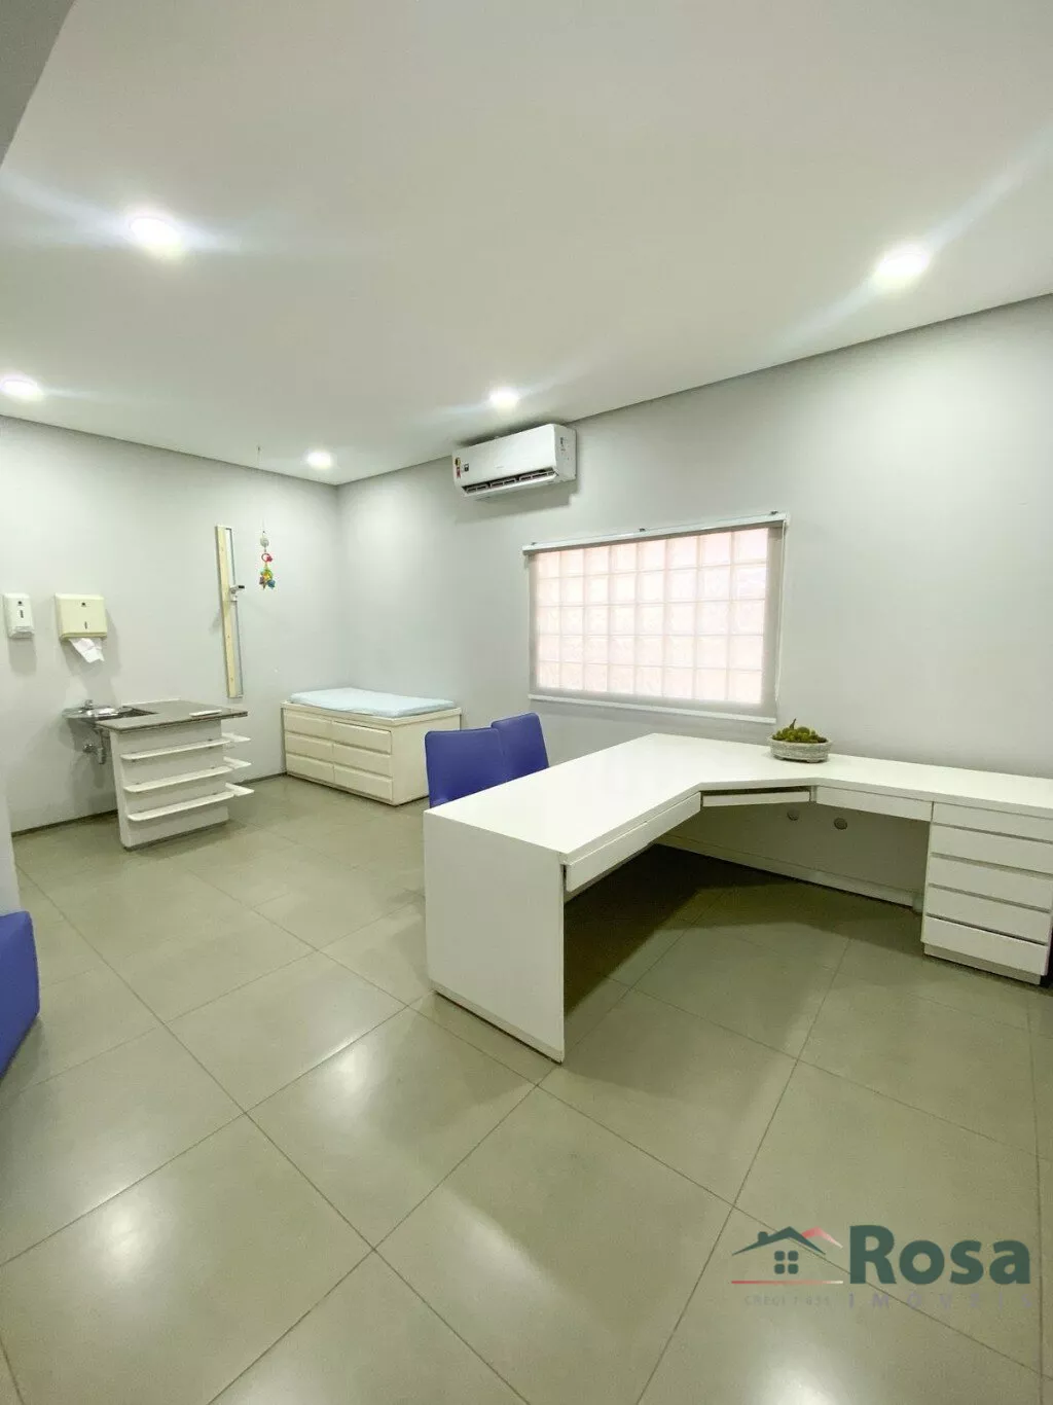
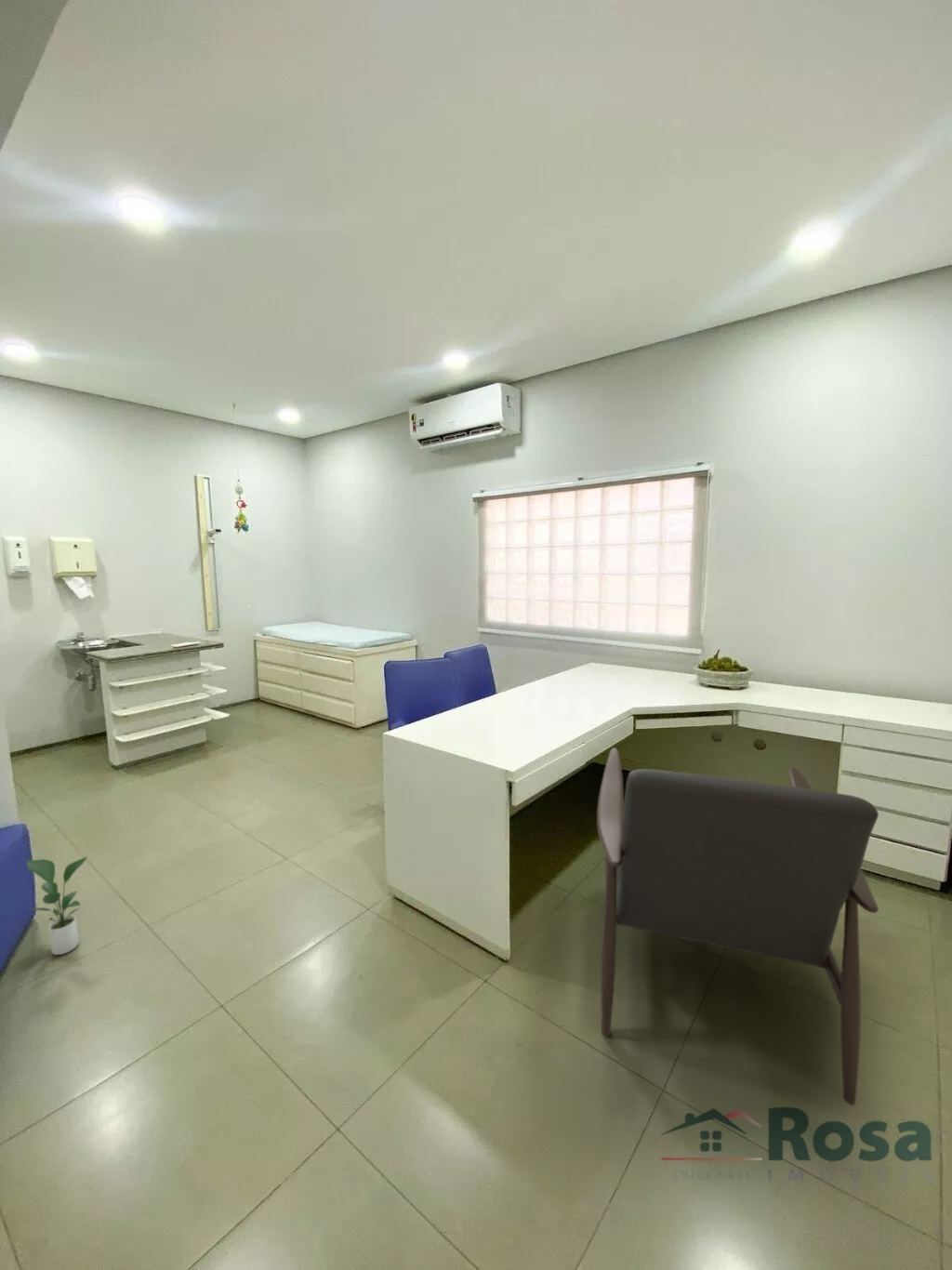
+ potted plant (59, 905)
+ chair (710, 856)
